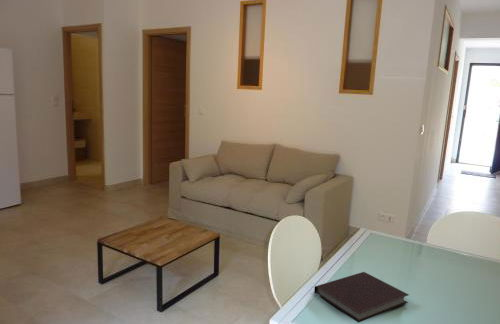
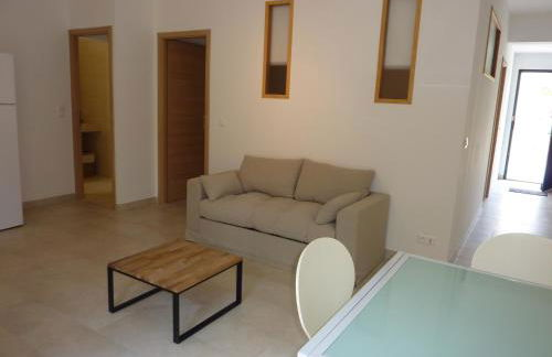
- notebook (360, 294)
